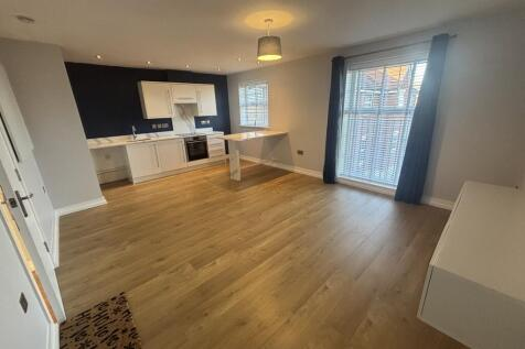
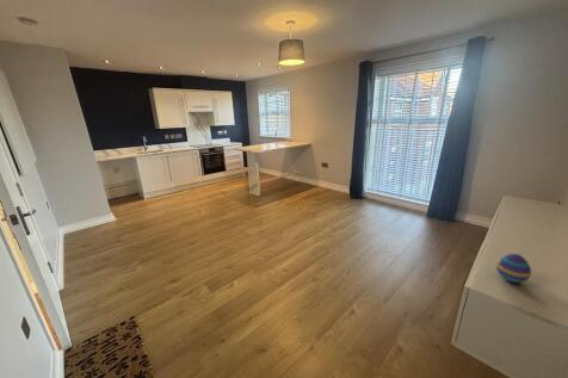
+ decorative egg (513, 267)
